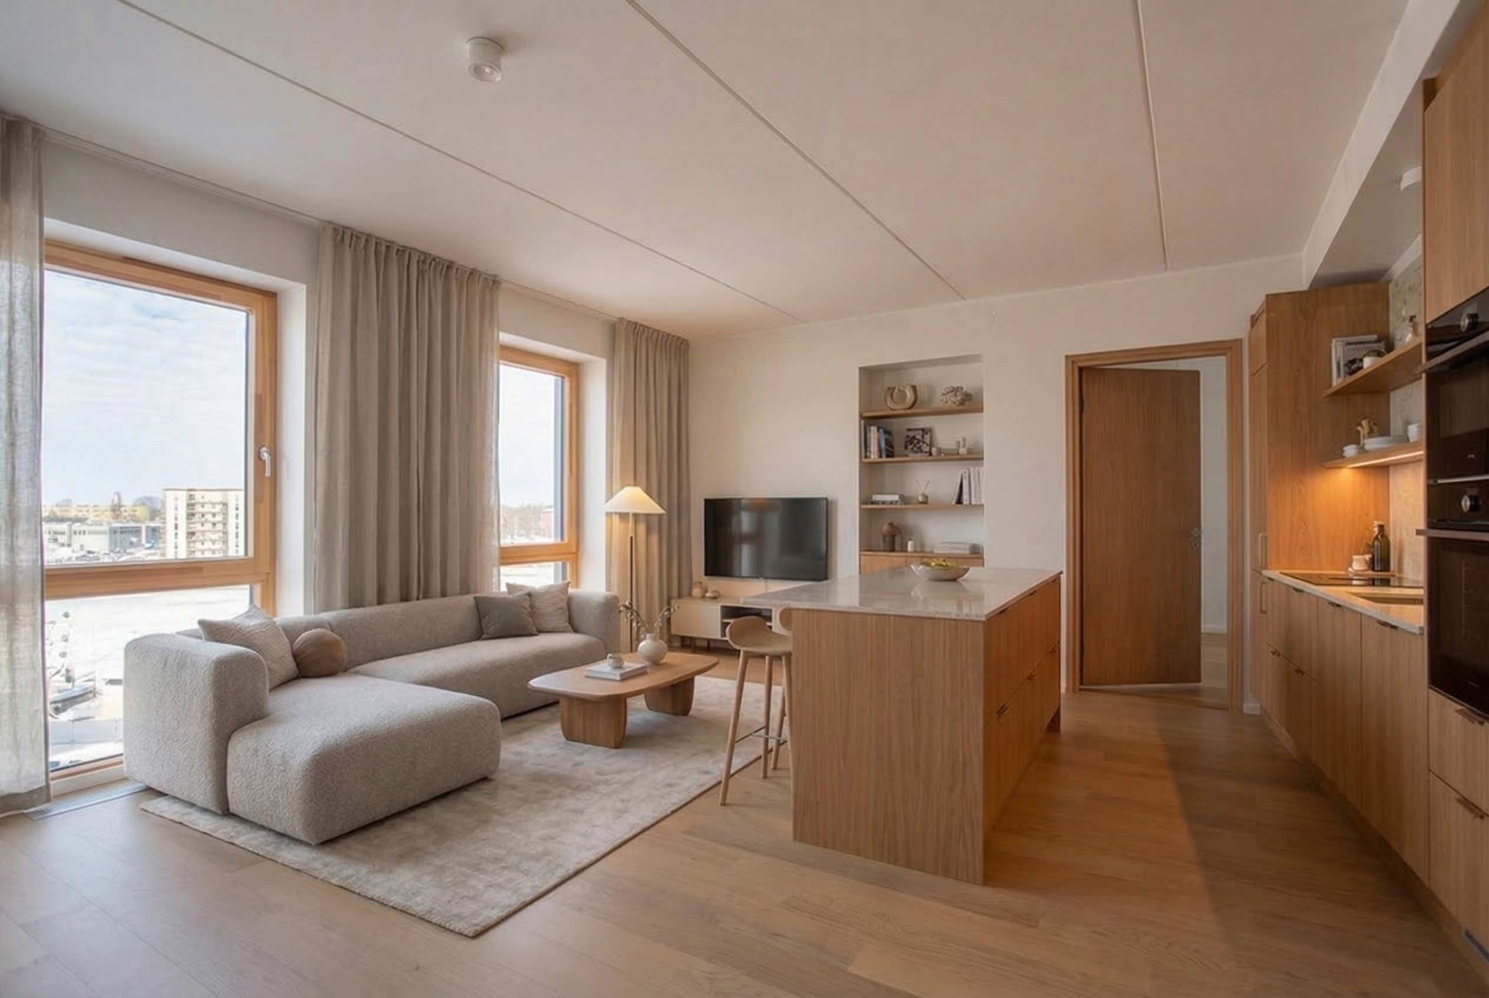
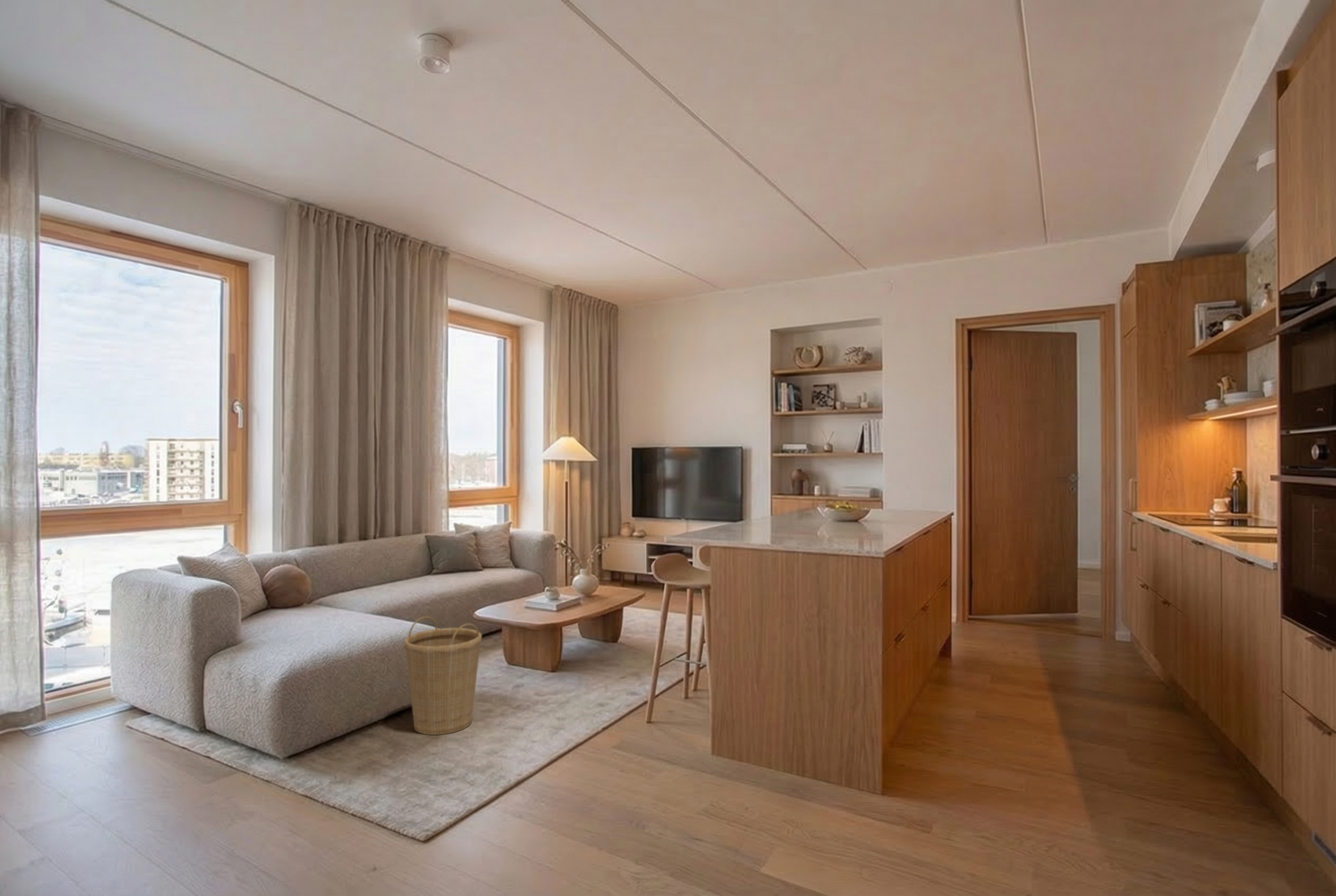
+ basket (443, 672)
